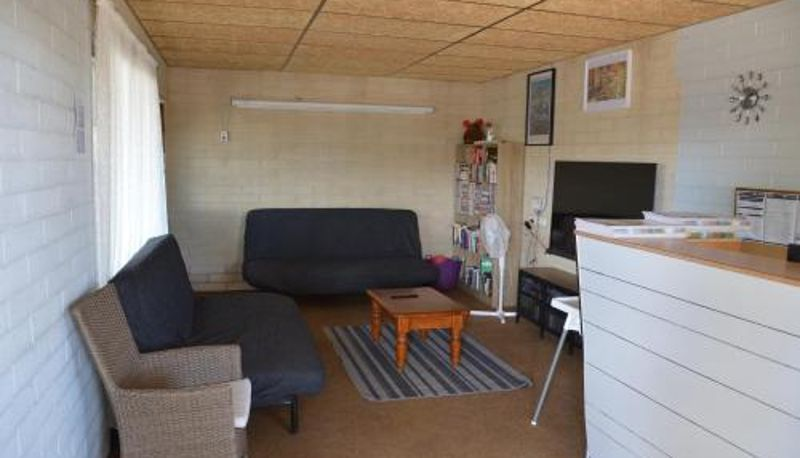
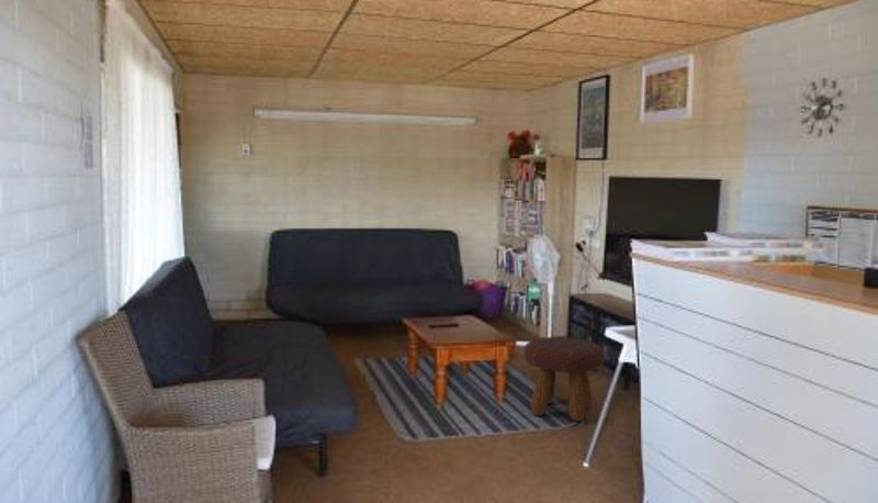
+ footstool (569, 378)
